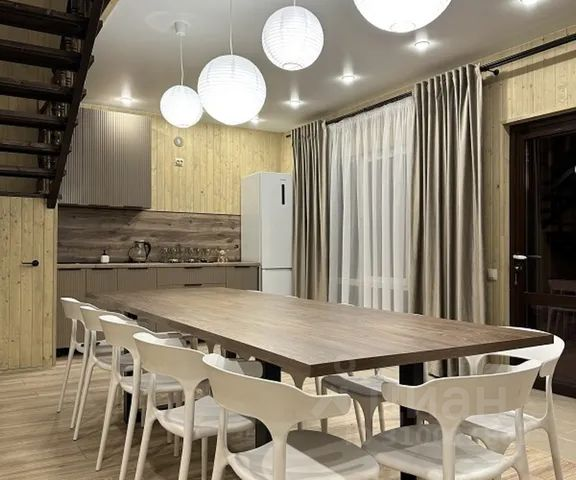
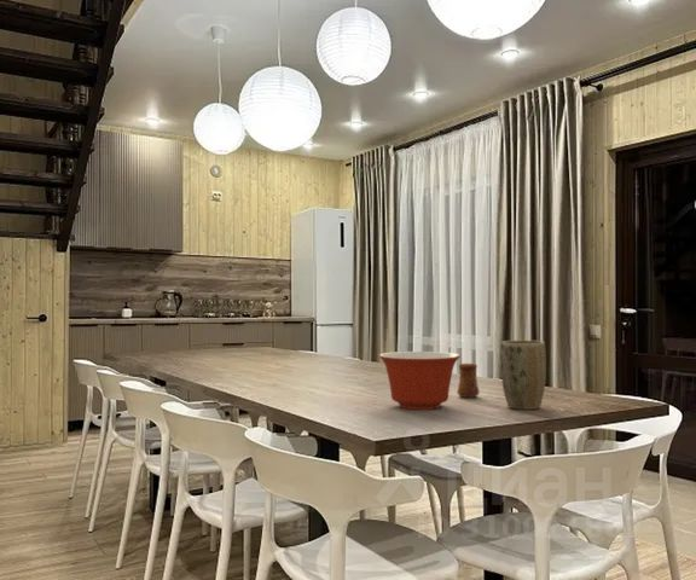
+ mixing bowl (419, 379)
+ cup (468, 379)
+ plant pot (523, 373)
